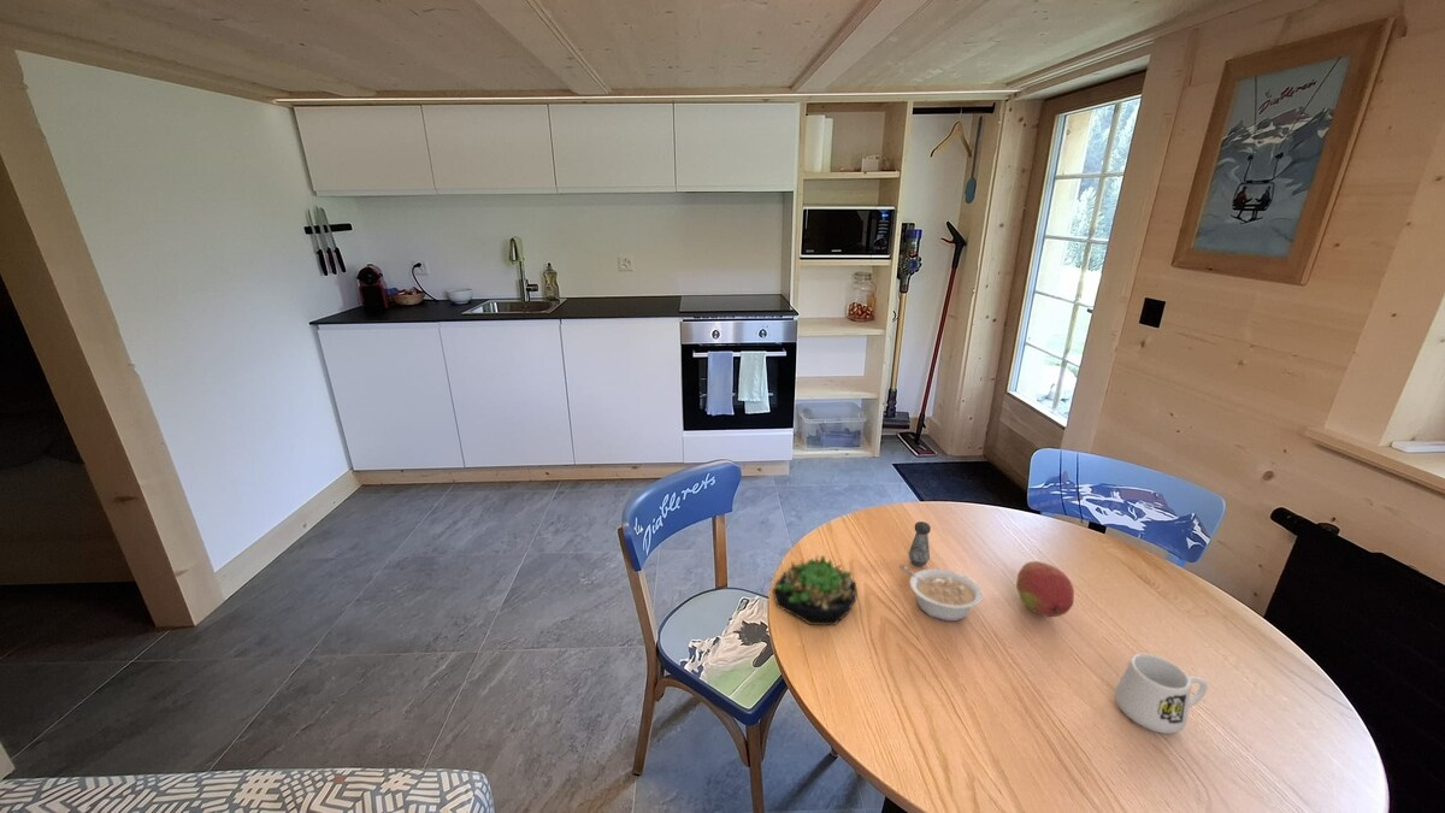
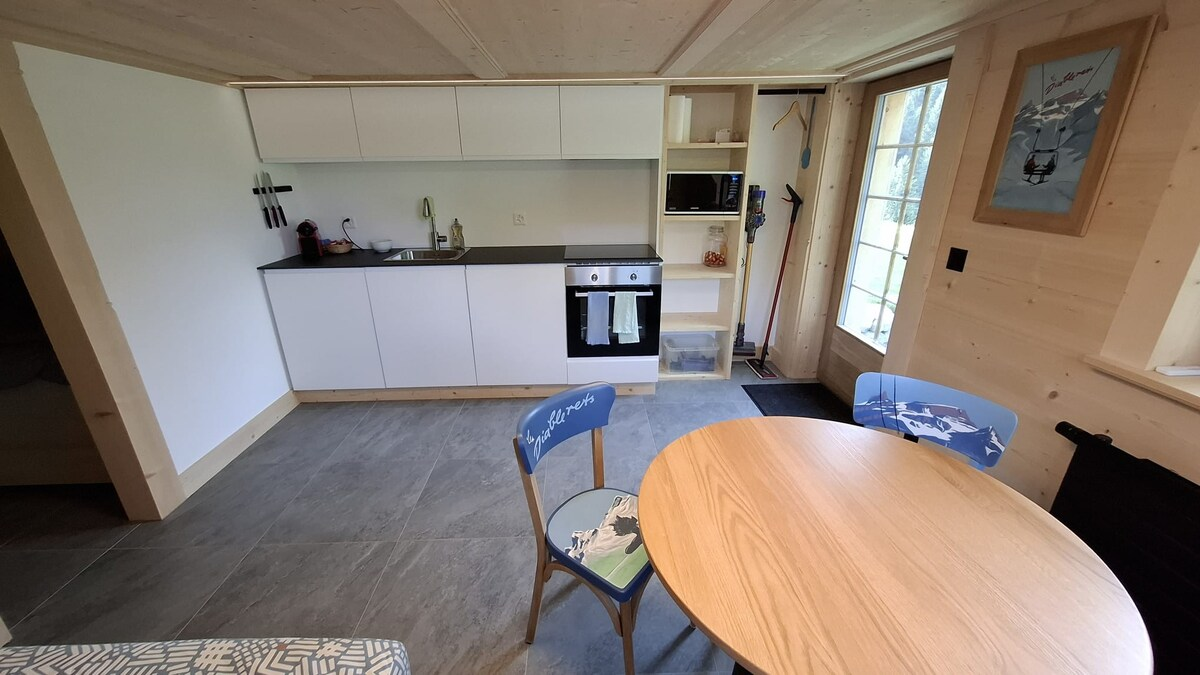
- legume (942, 595)
- succulent plant (815, 584)
- mug (1163, 693)
- fruit (1043, 588)
- salt shaker (920, 543)
